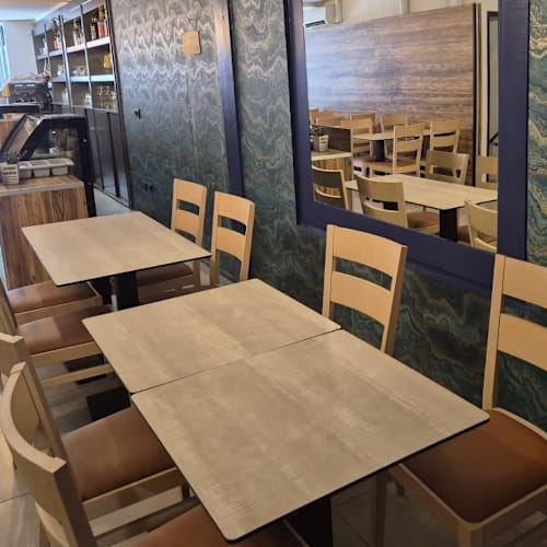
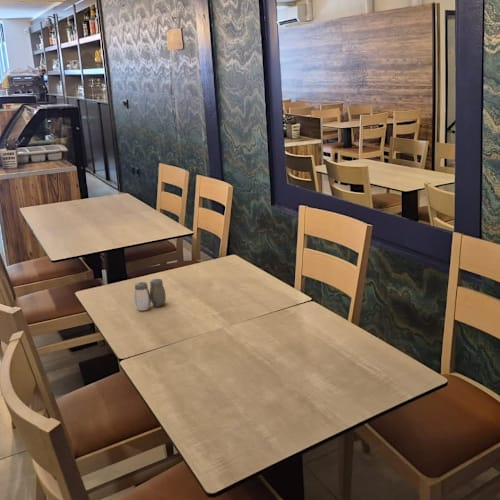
+ salt and pepper shaker (149, 294)
